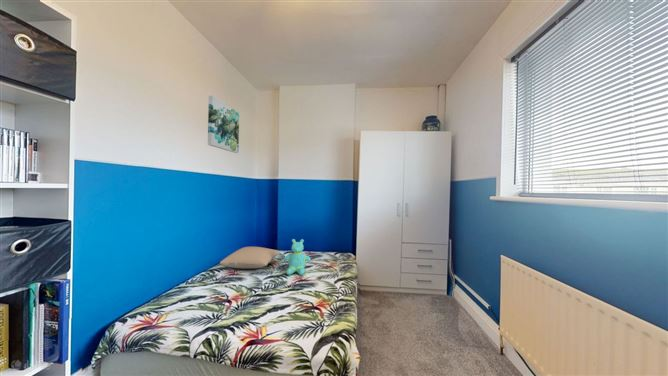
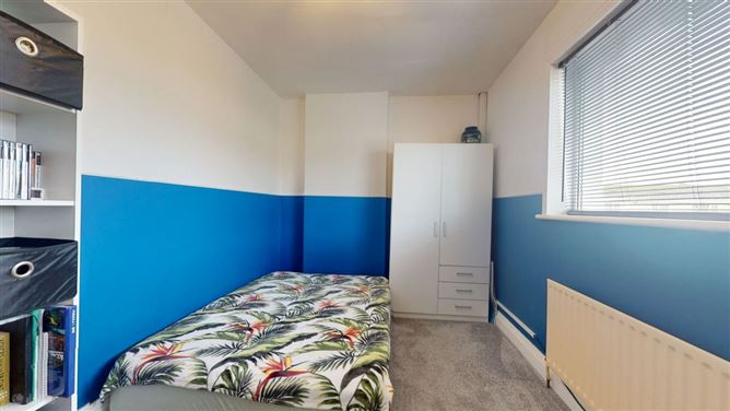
- pillow (252, 257)
- teddy bear (296, 256)
- wall art (224, 127)
